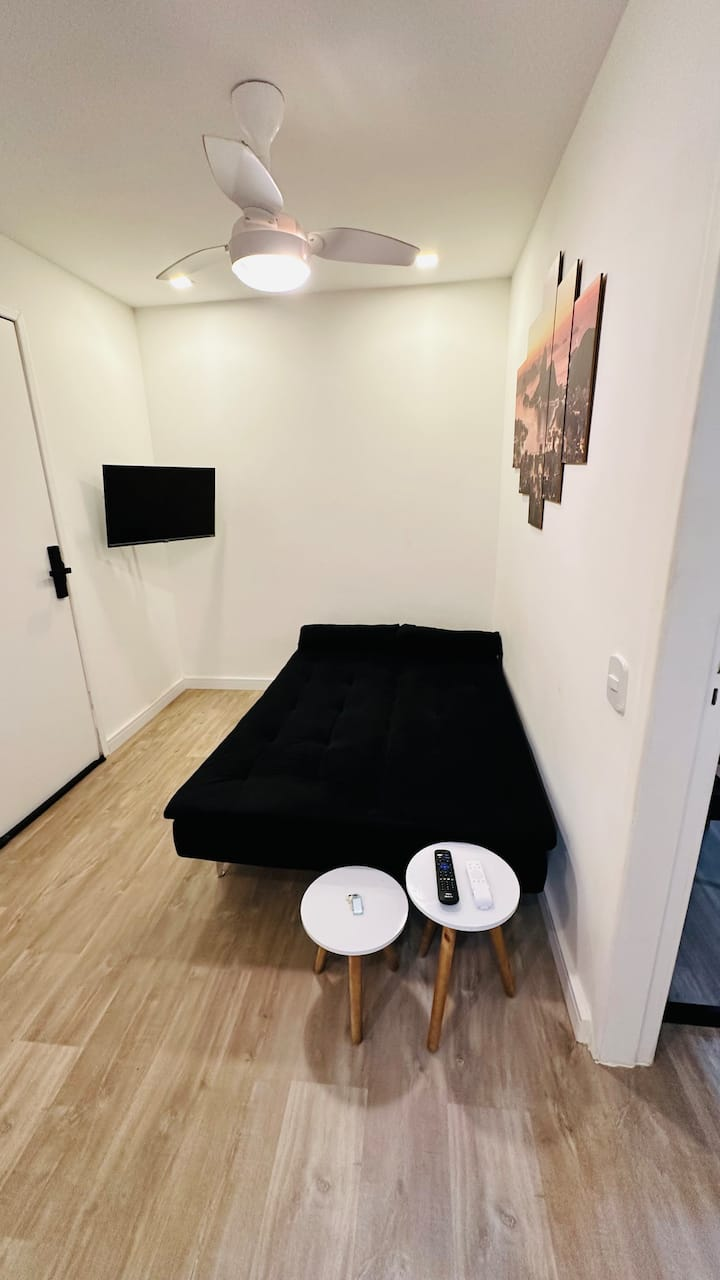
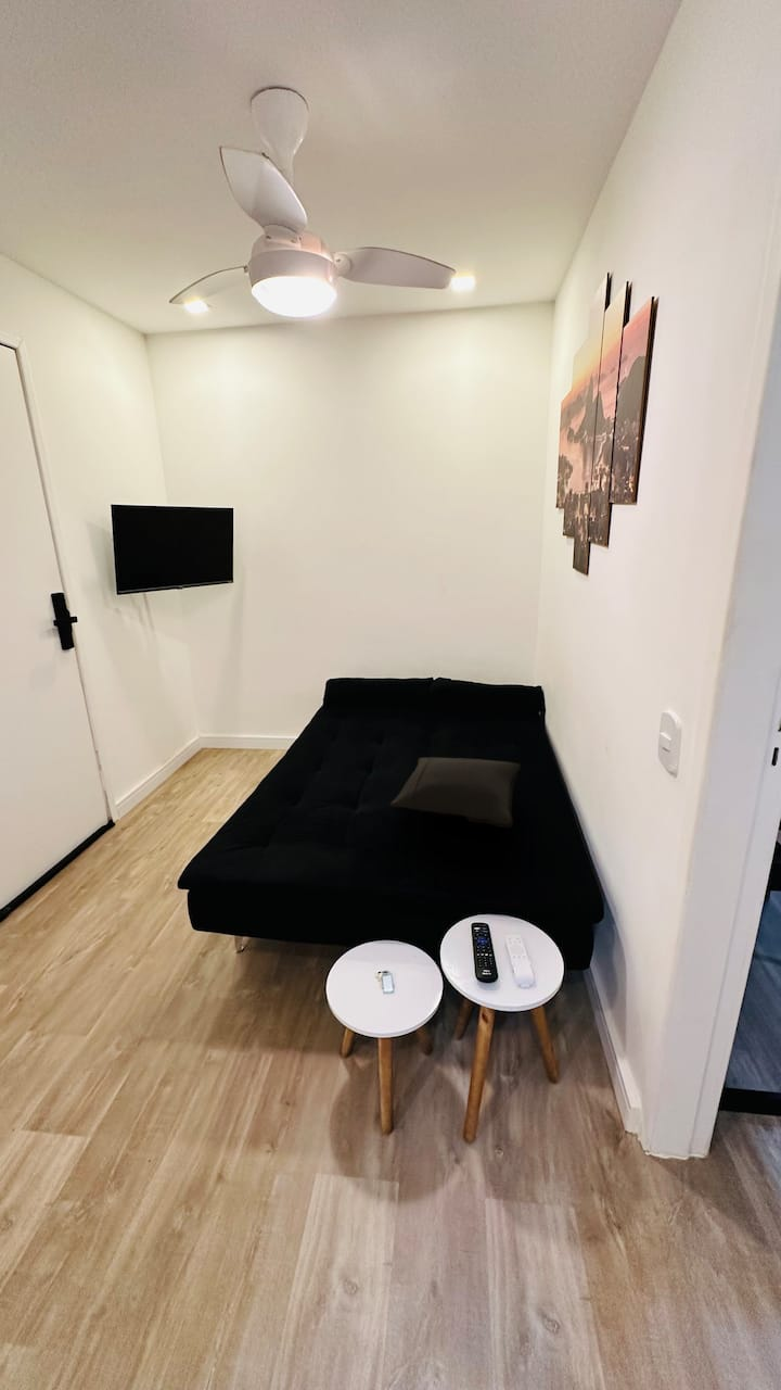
+ pillow (459, 786)
